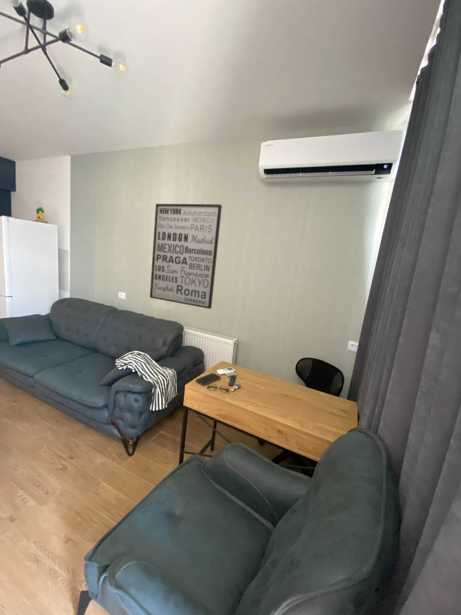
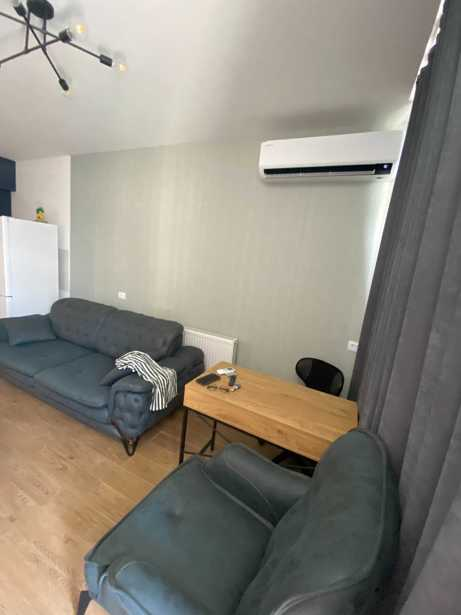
- wall art (183, 255)
